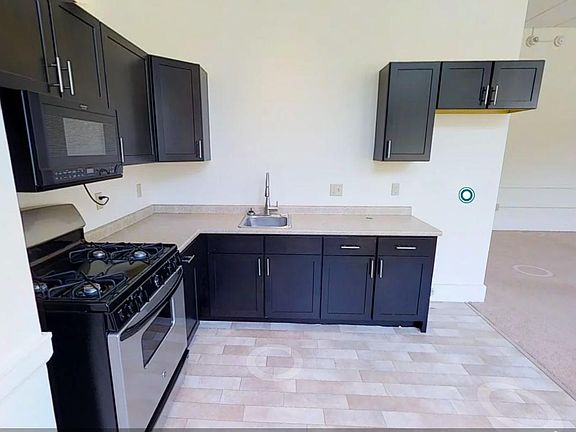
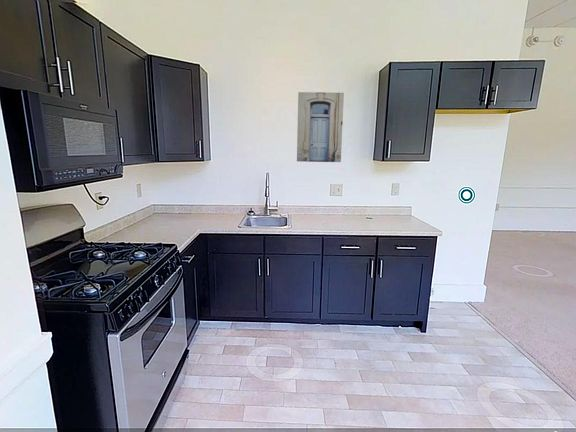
+ wall art (319, 127)
